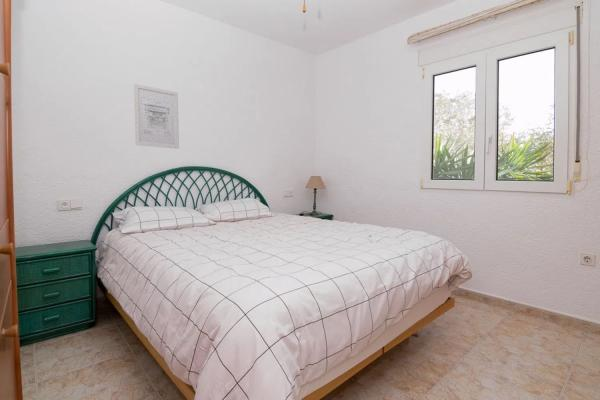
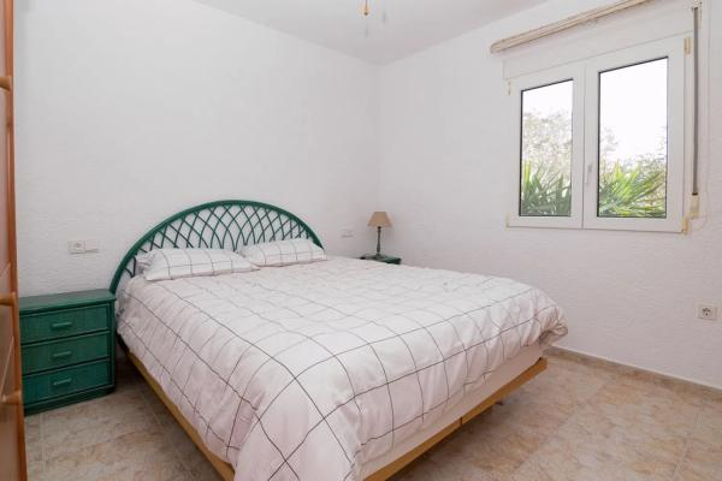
- wall art (157, 117)
